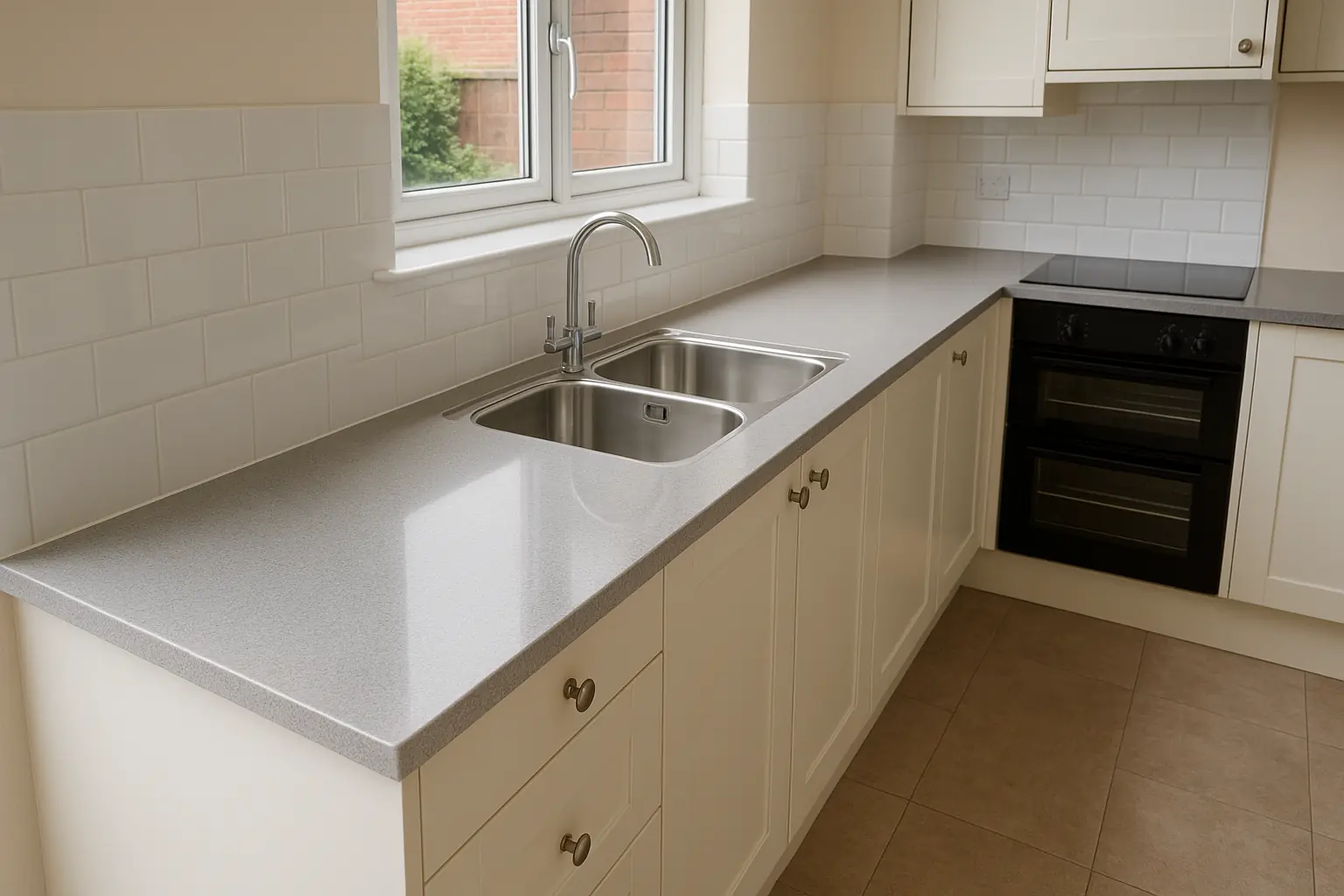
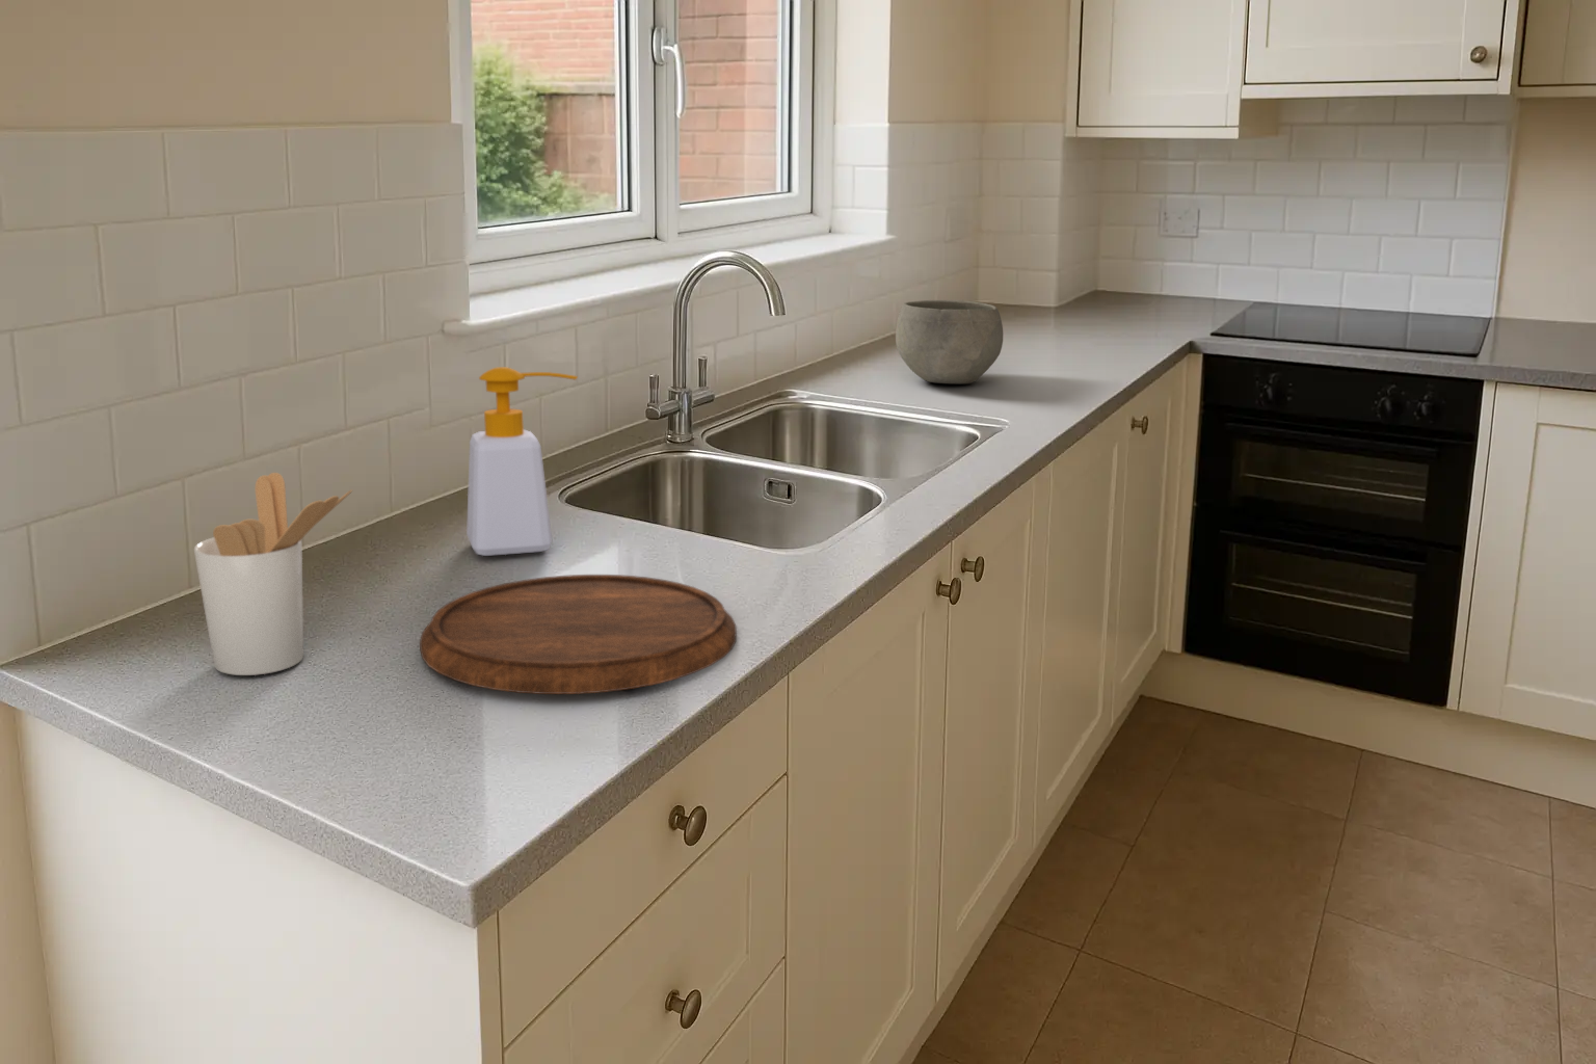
+ utensil holder (277, 574)
+ soap bottle (522, 457)
+ cutting board (581, 626)
+ bowl (948, 343)
